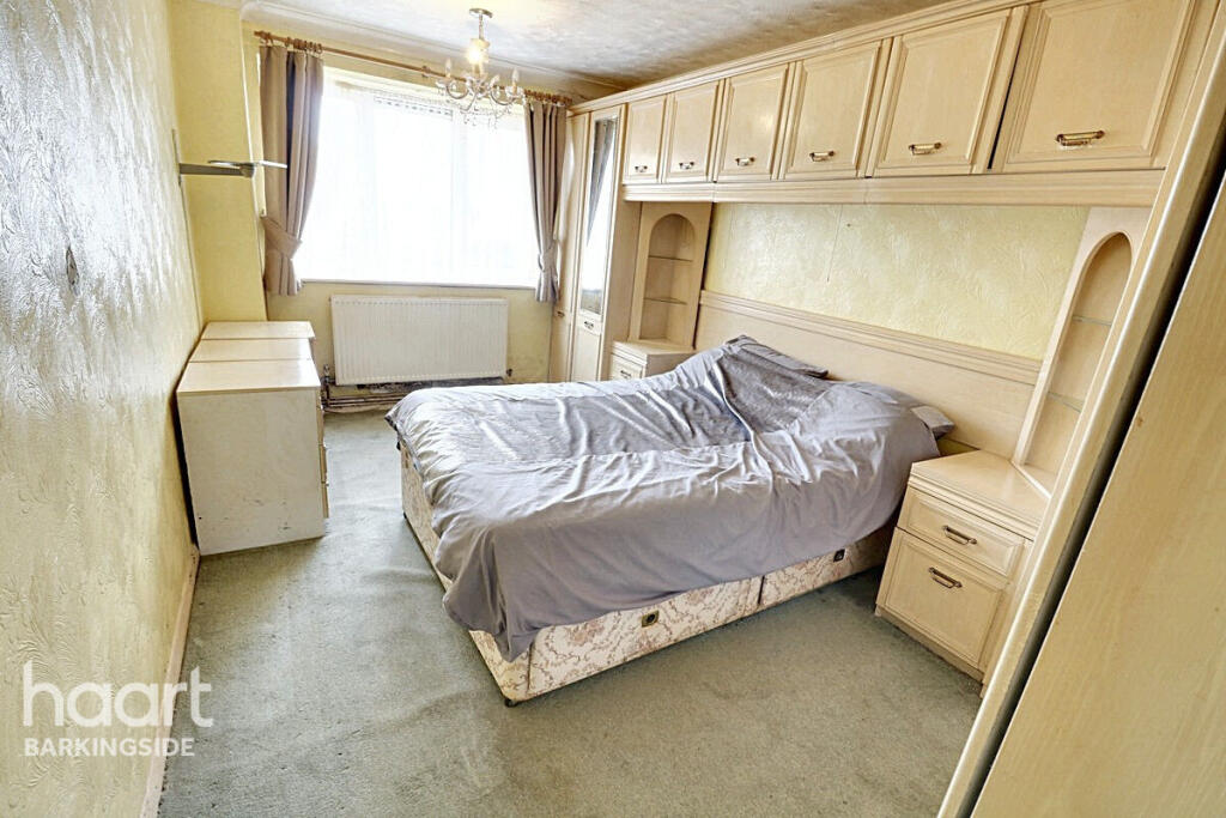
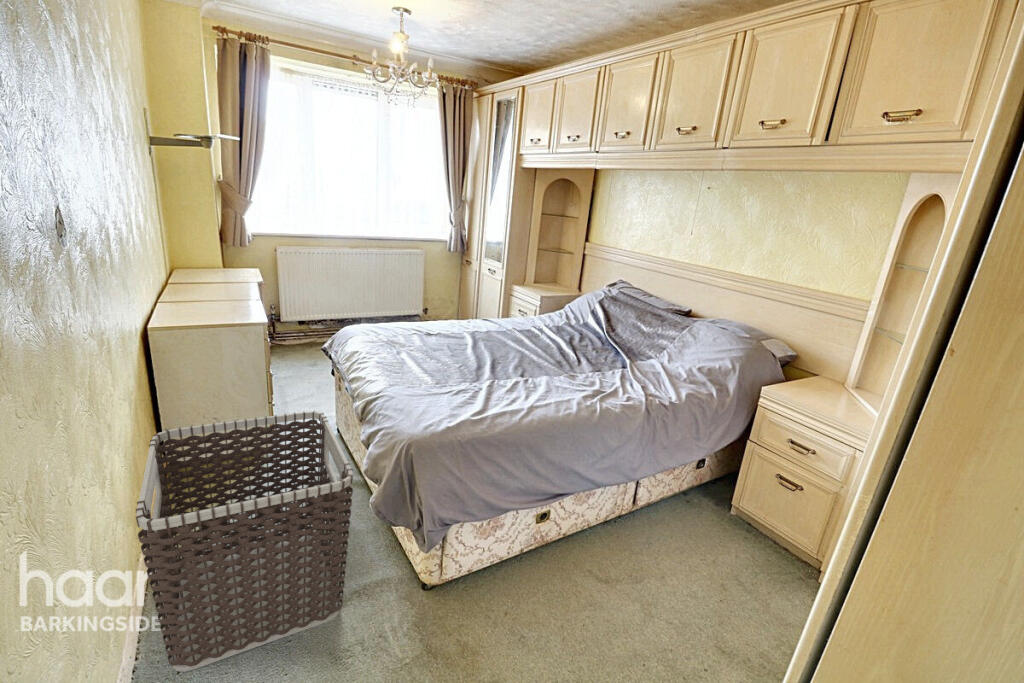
+ clothes hamper (254, 525)
